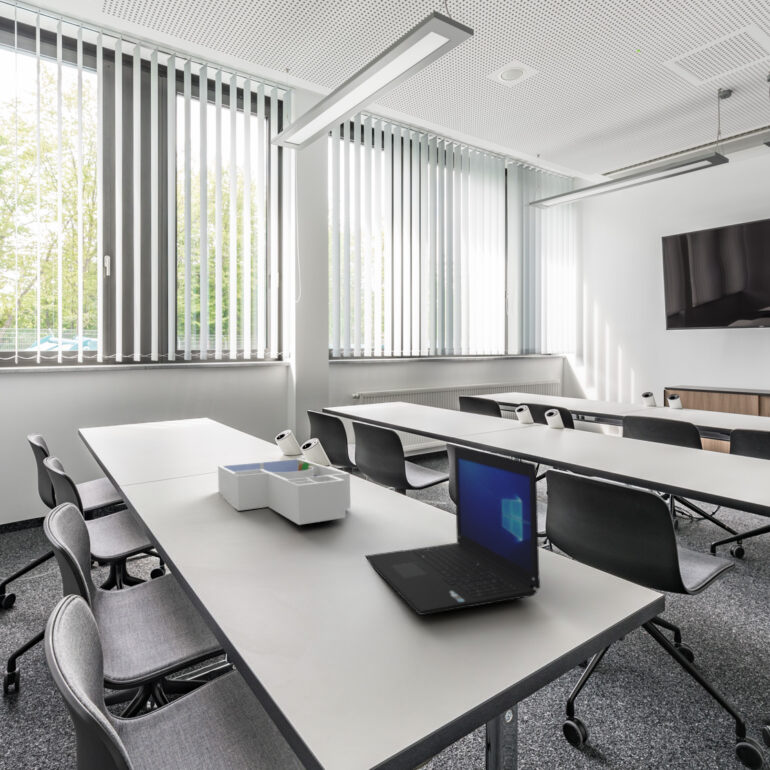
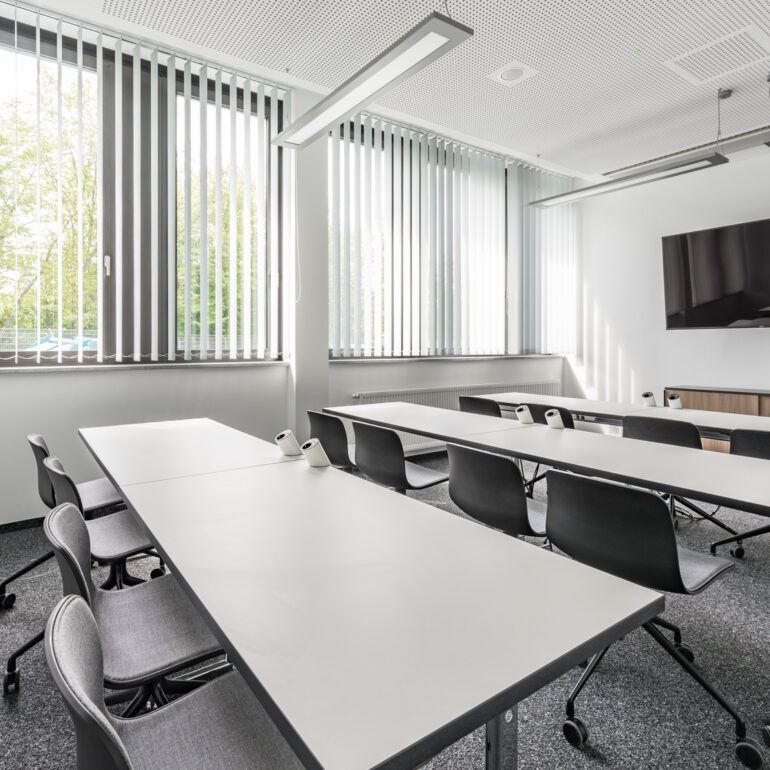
- laptop (456, 517)
- desk organizer (285, 487)
